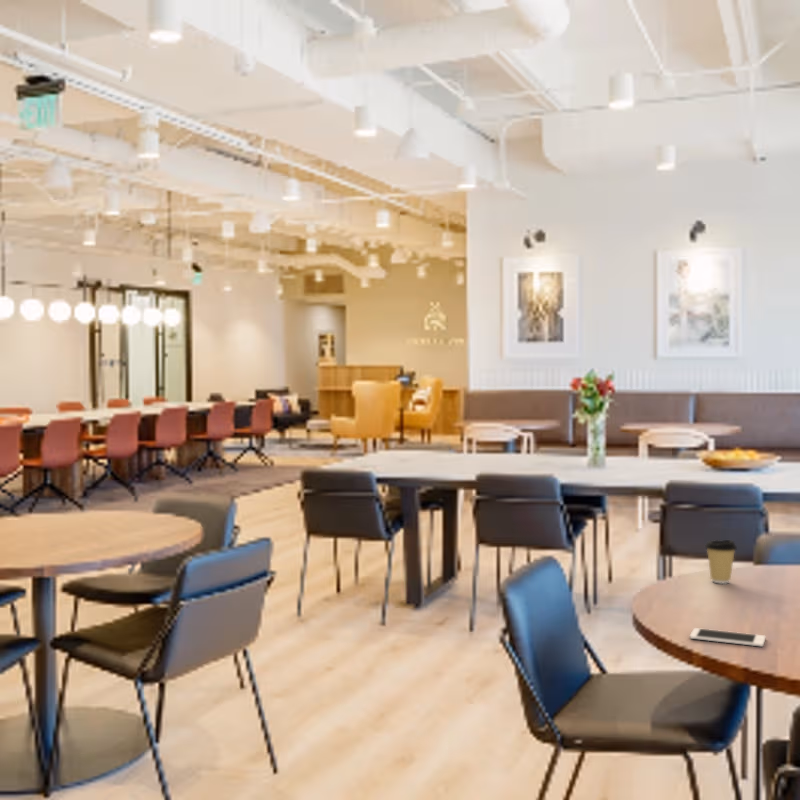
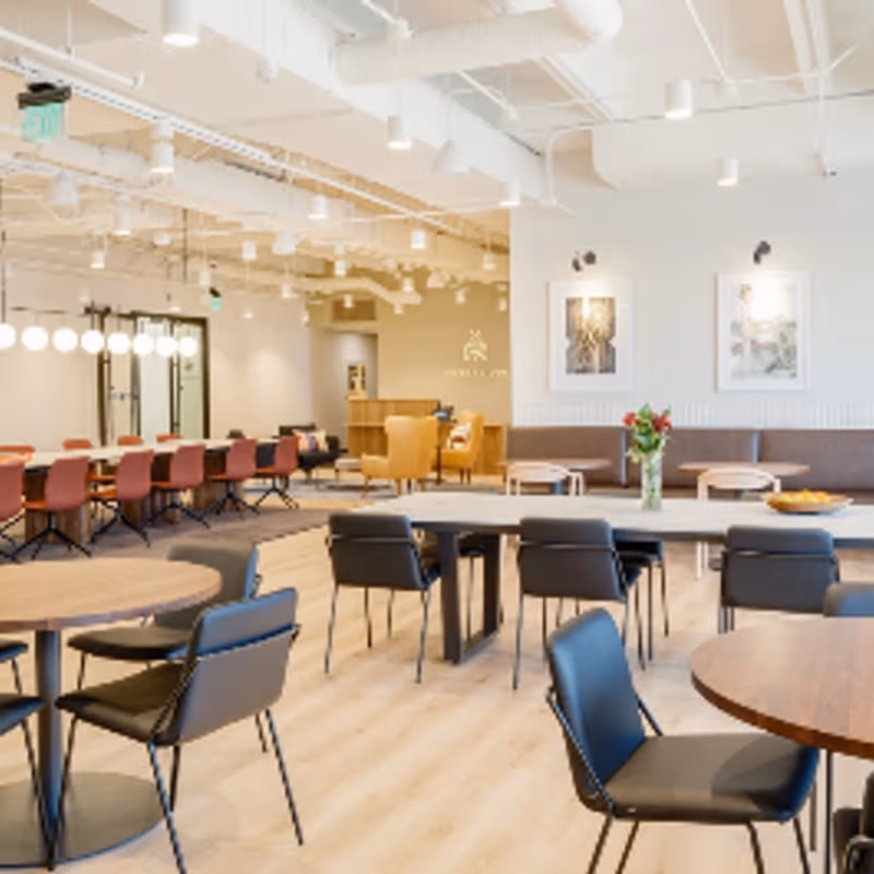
- coffee cup (720, 561)
- cell phone (727, 637)
